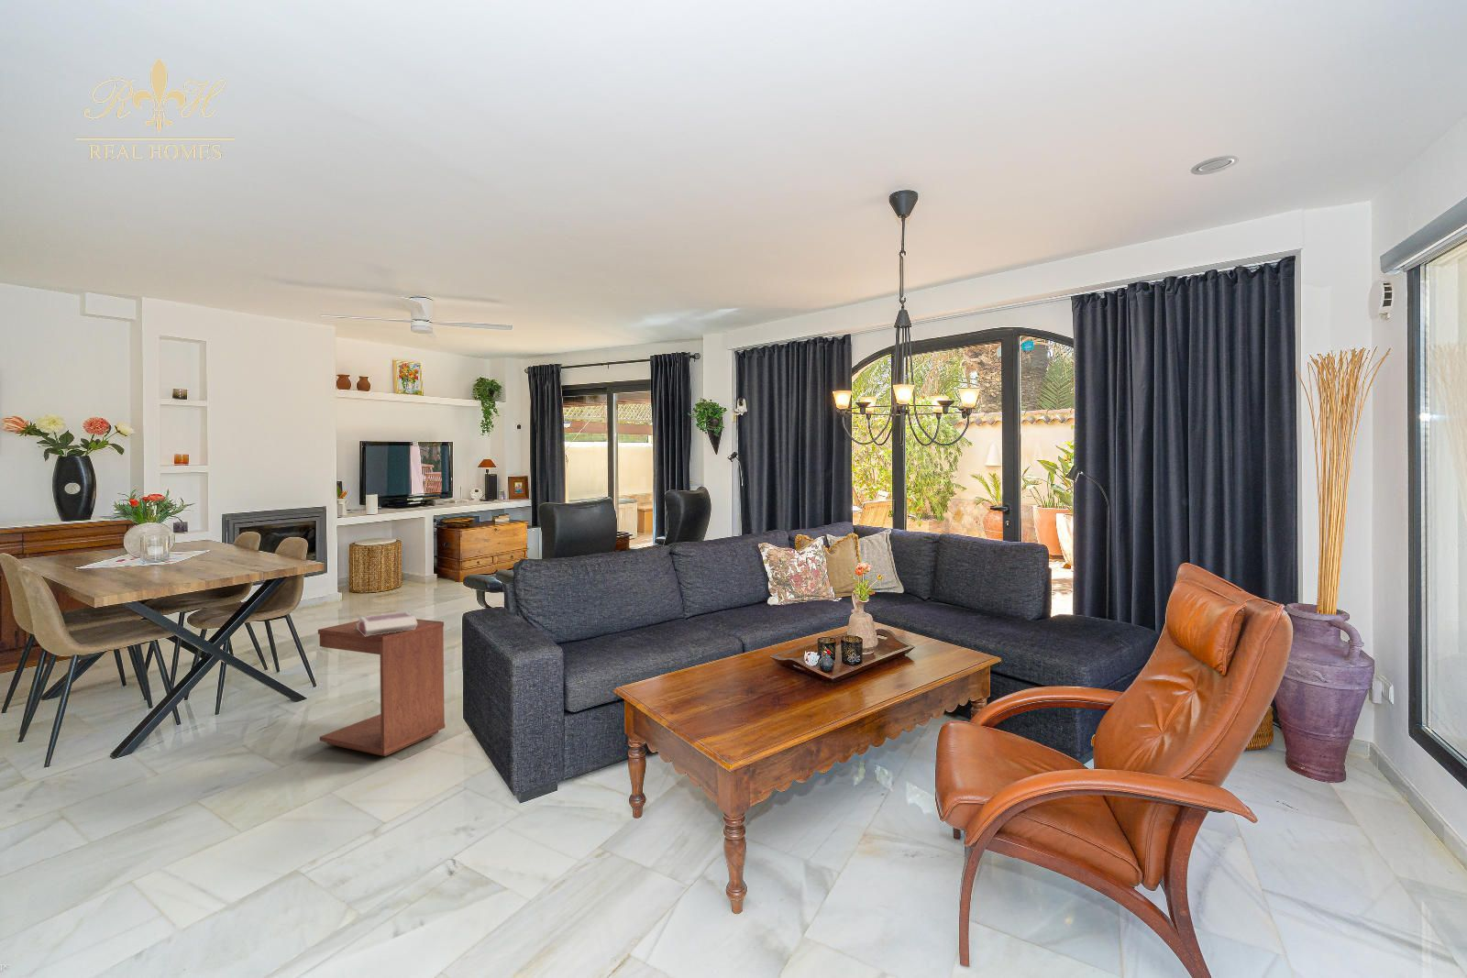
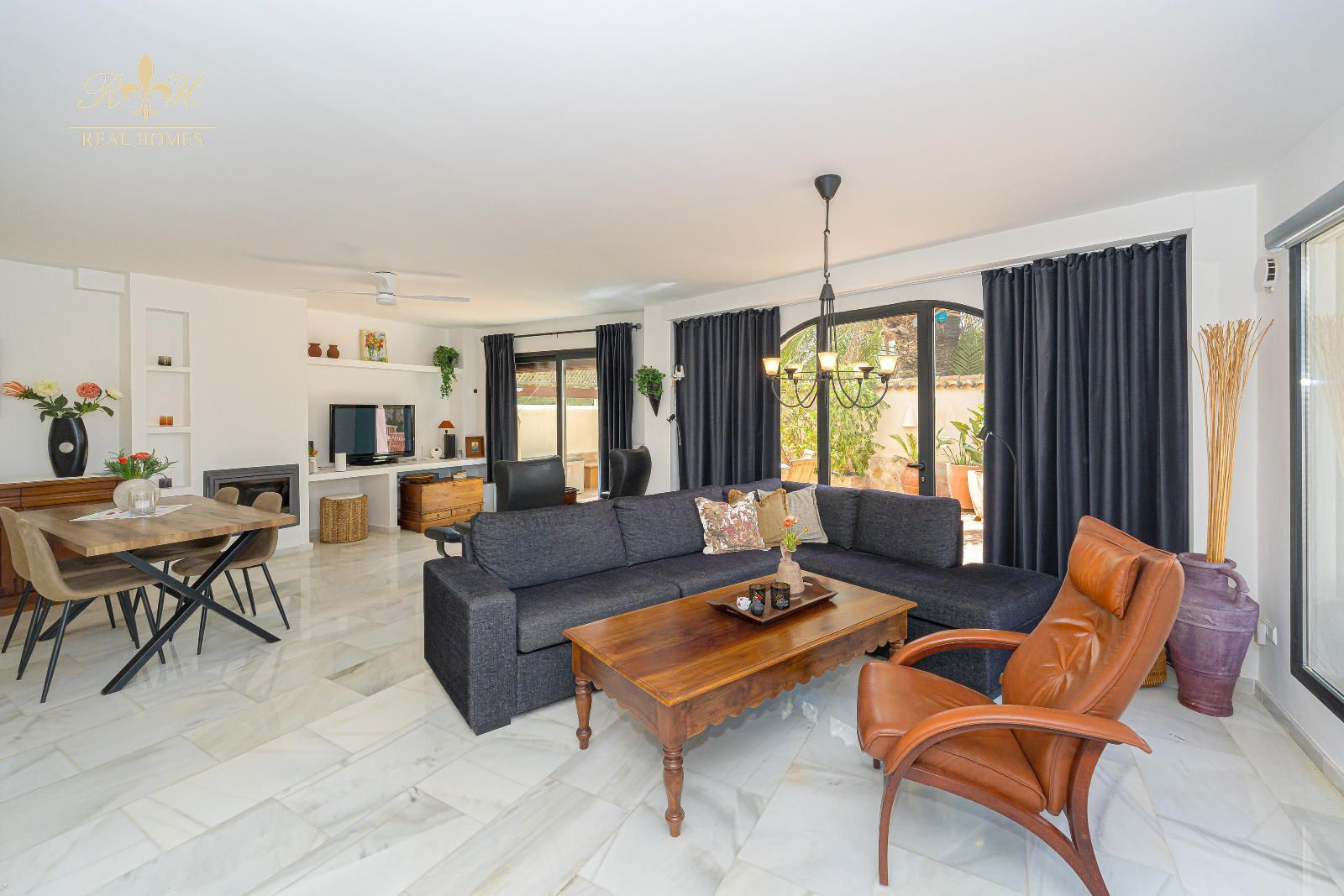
- recessed light (1214, 163)
- book (386, 622)
- side table (382, 683)
